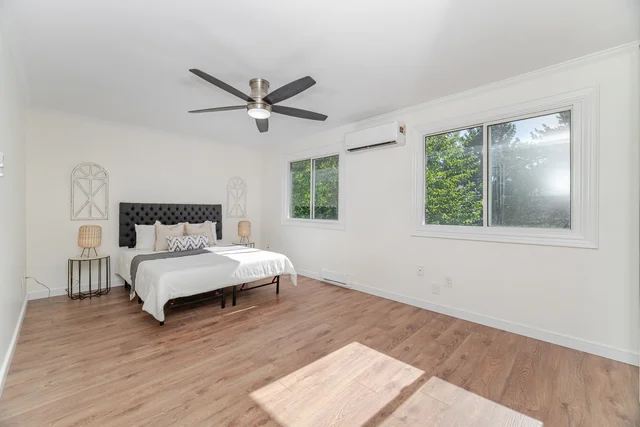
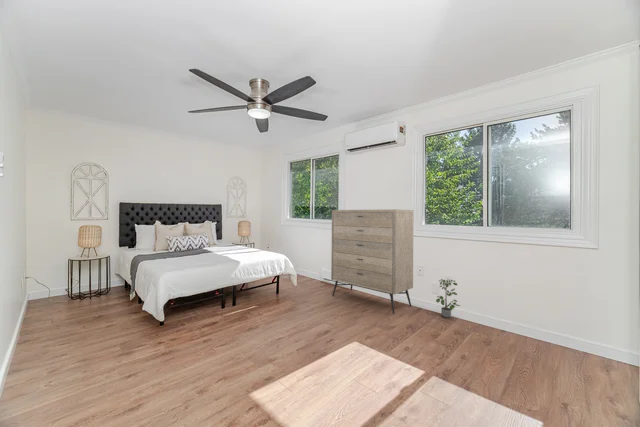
+ potted plant (446, 298)
+ dresser (370, 255)
